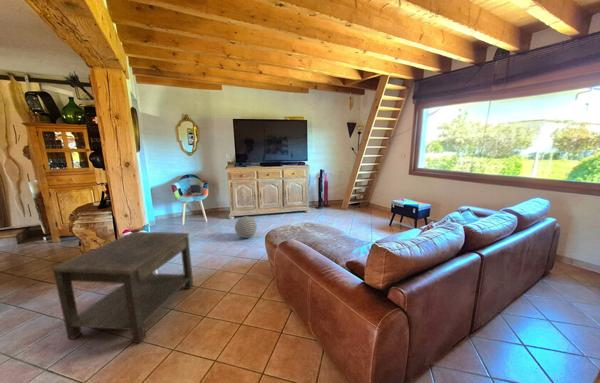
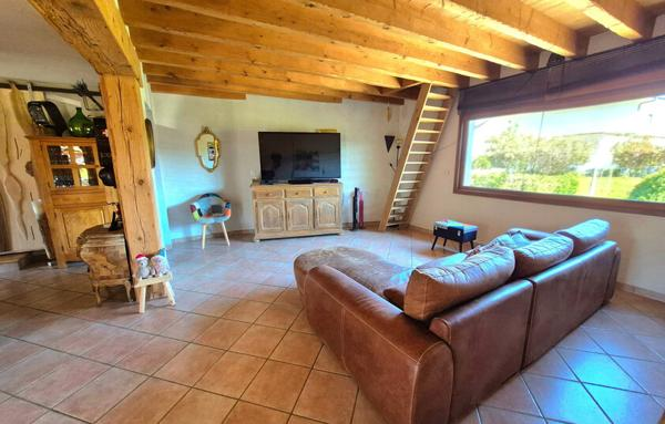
- side table (137, 278)
- decorative ball (245, 227)
